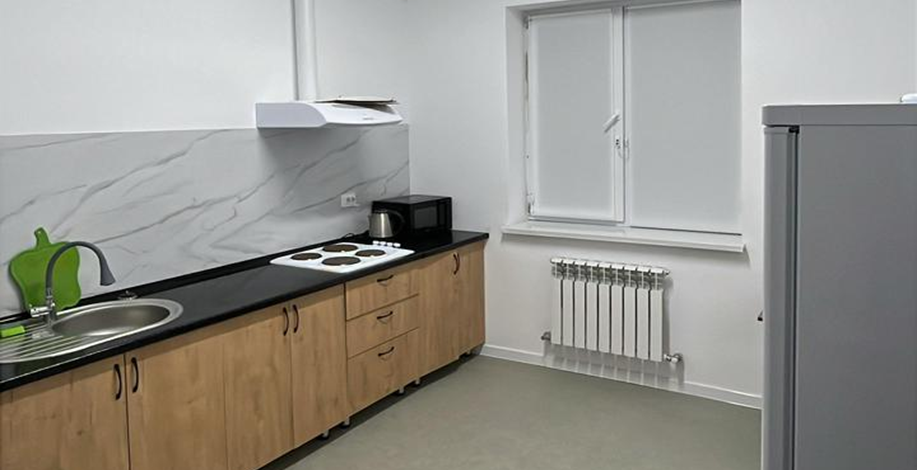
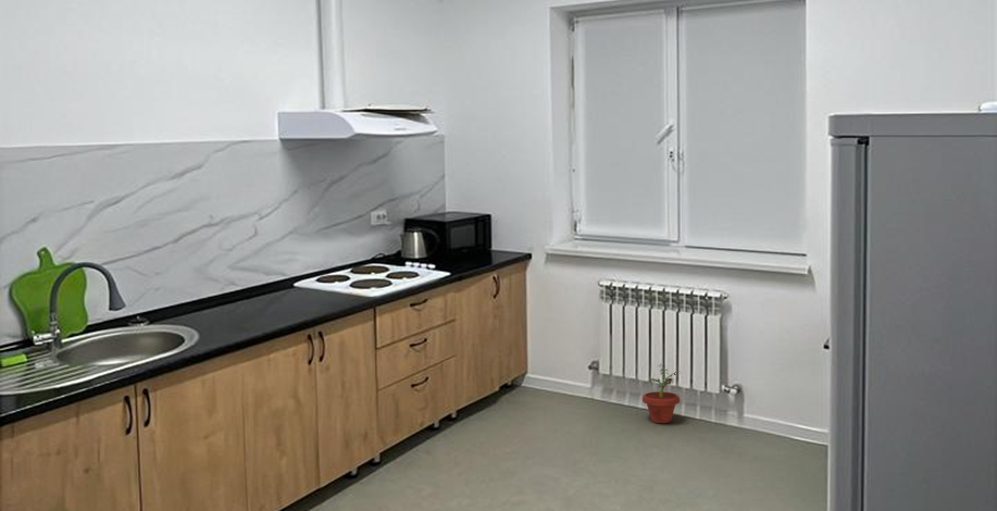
+ potted plant (662, 391)
